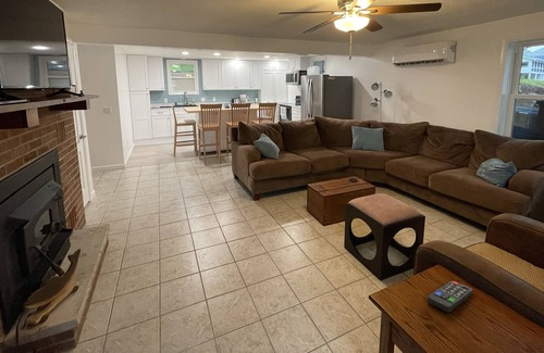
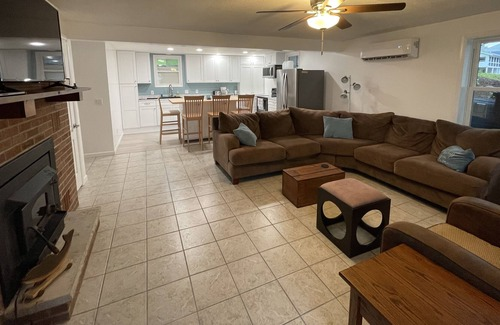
- remote control (449, 294)
